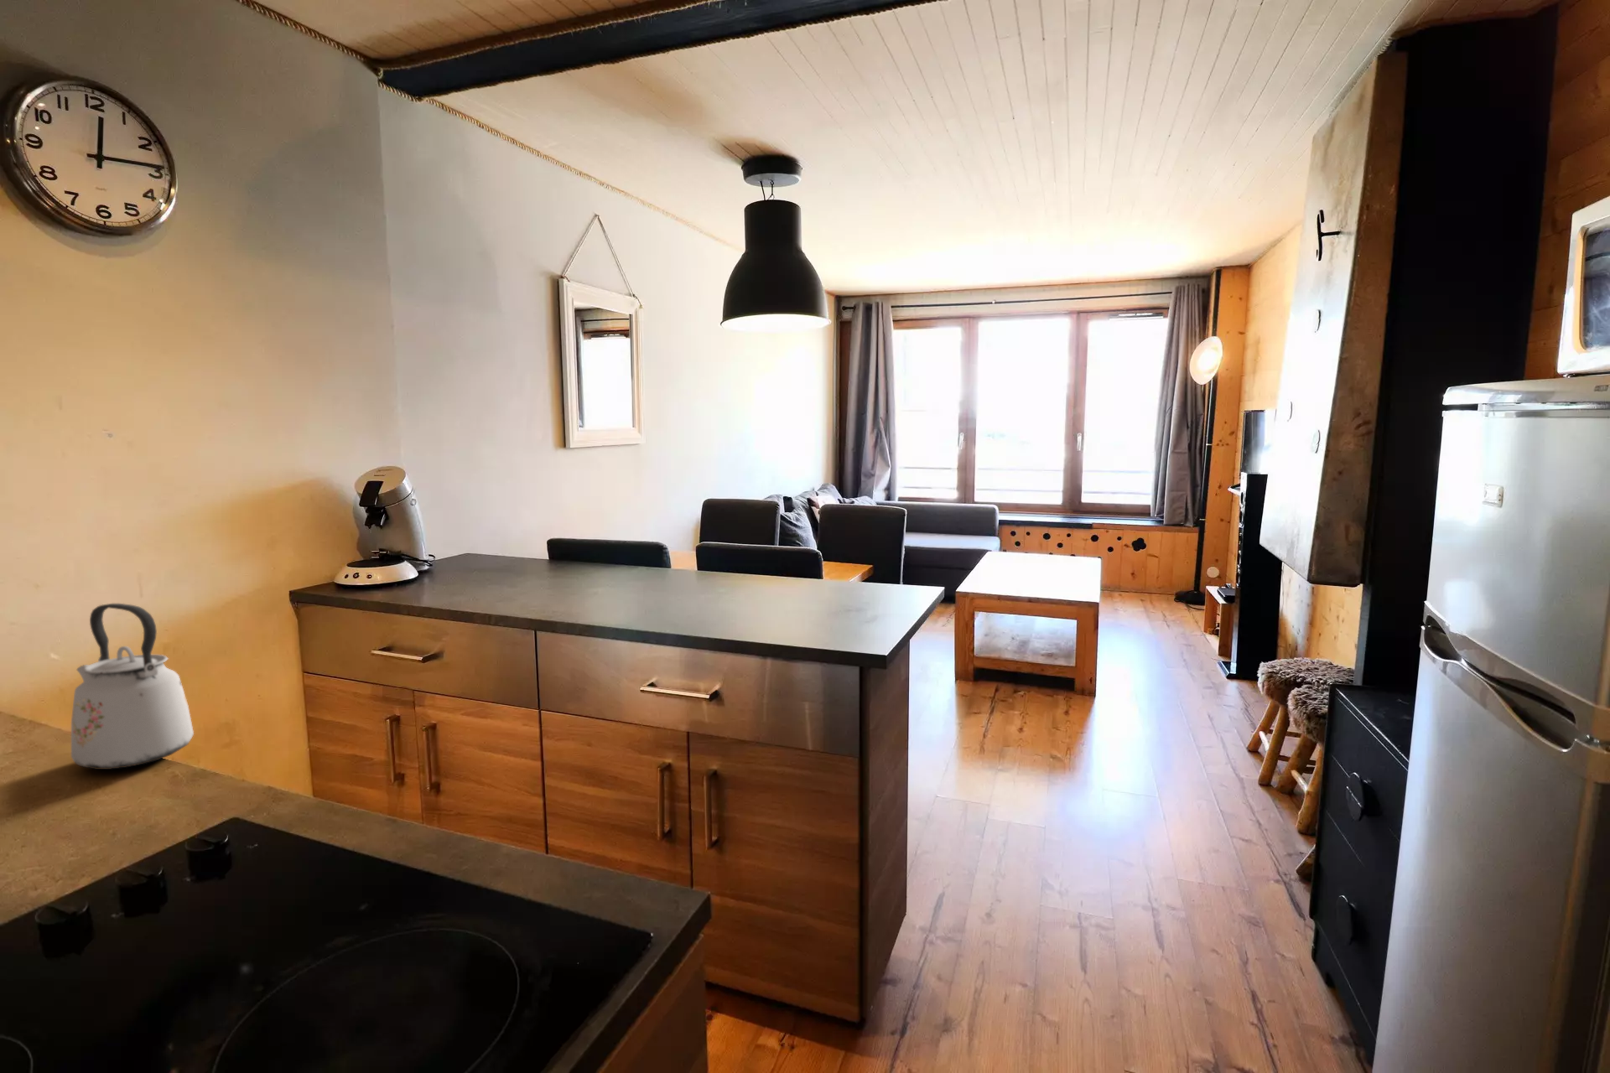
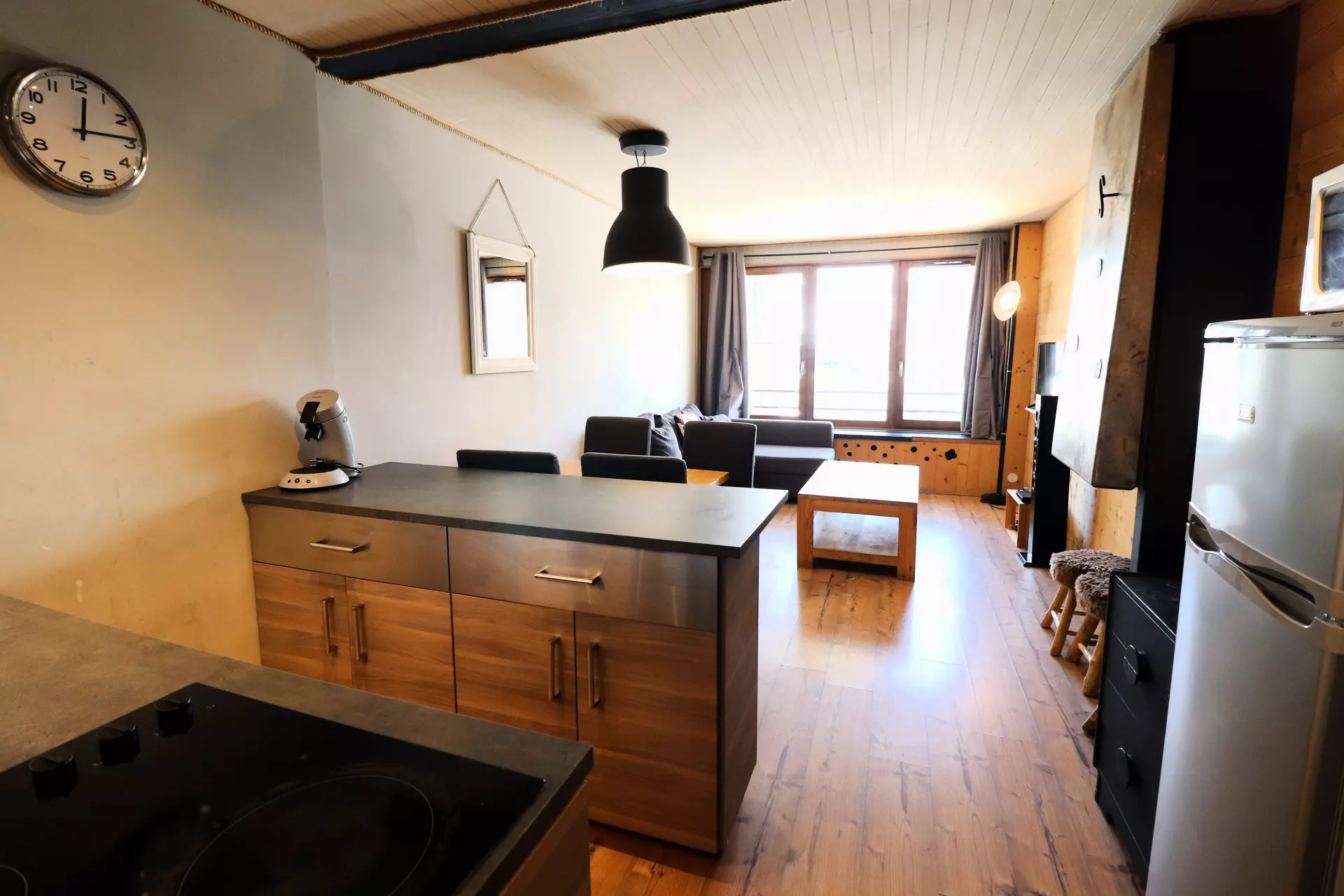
- kettle (117, 680)
